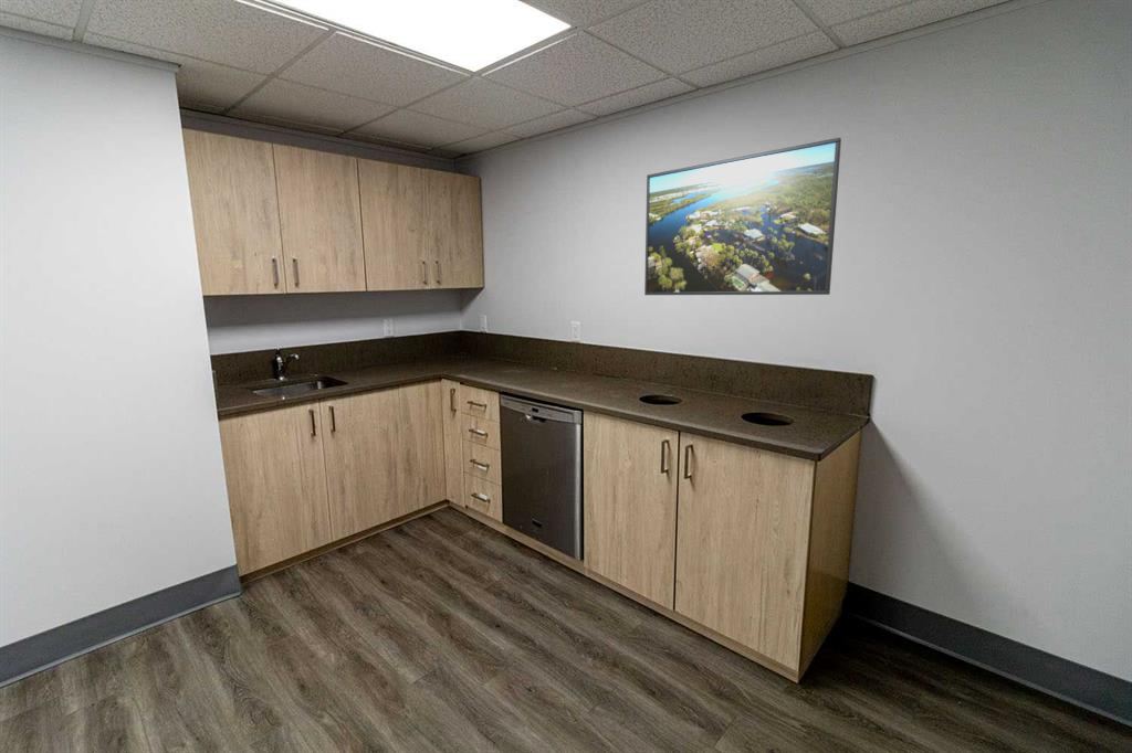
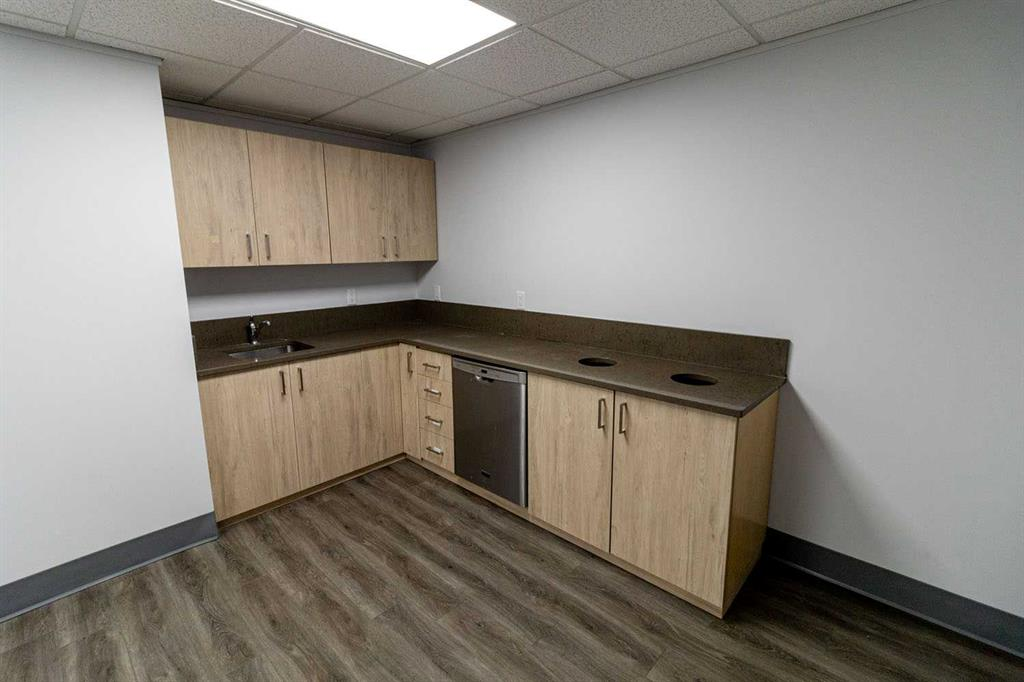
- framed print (727, 227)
